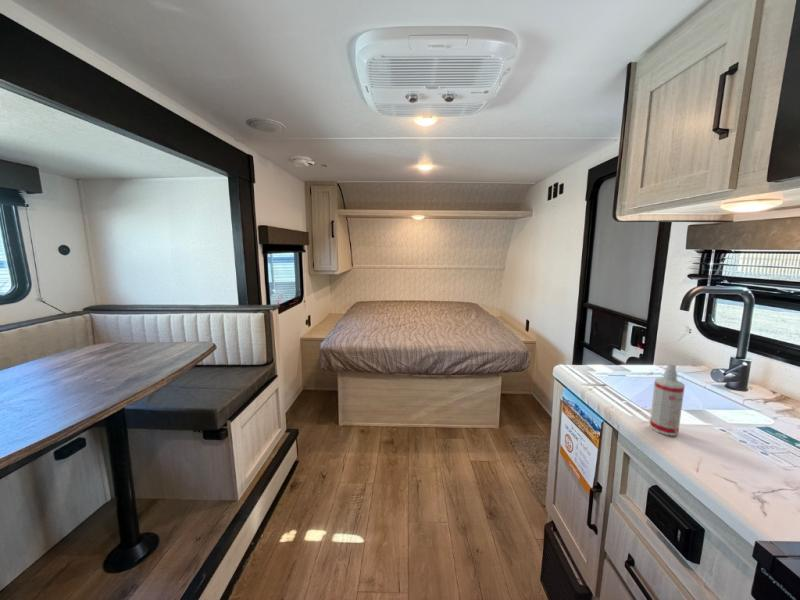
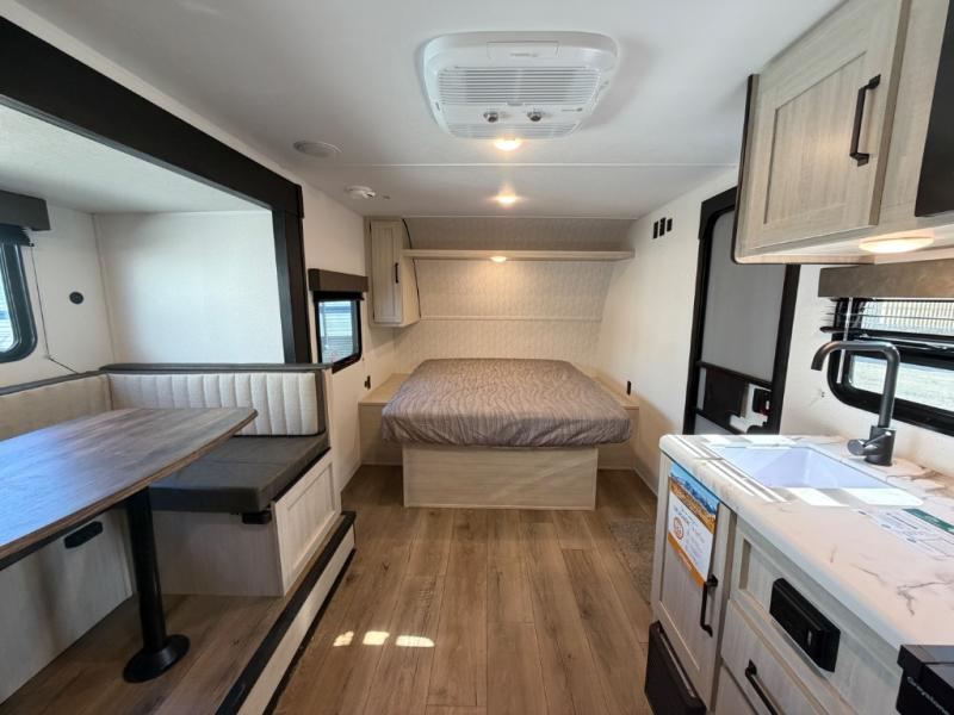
- spray bottle (667, 396)
